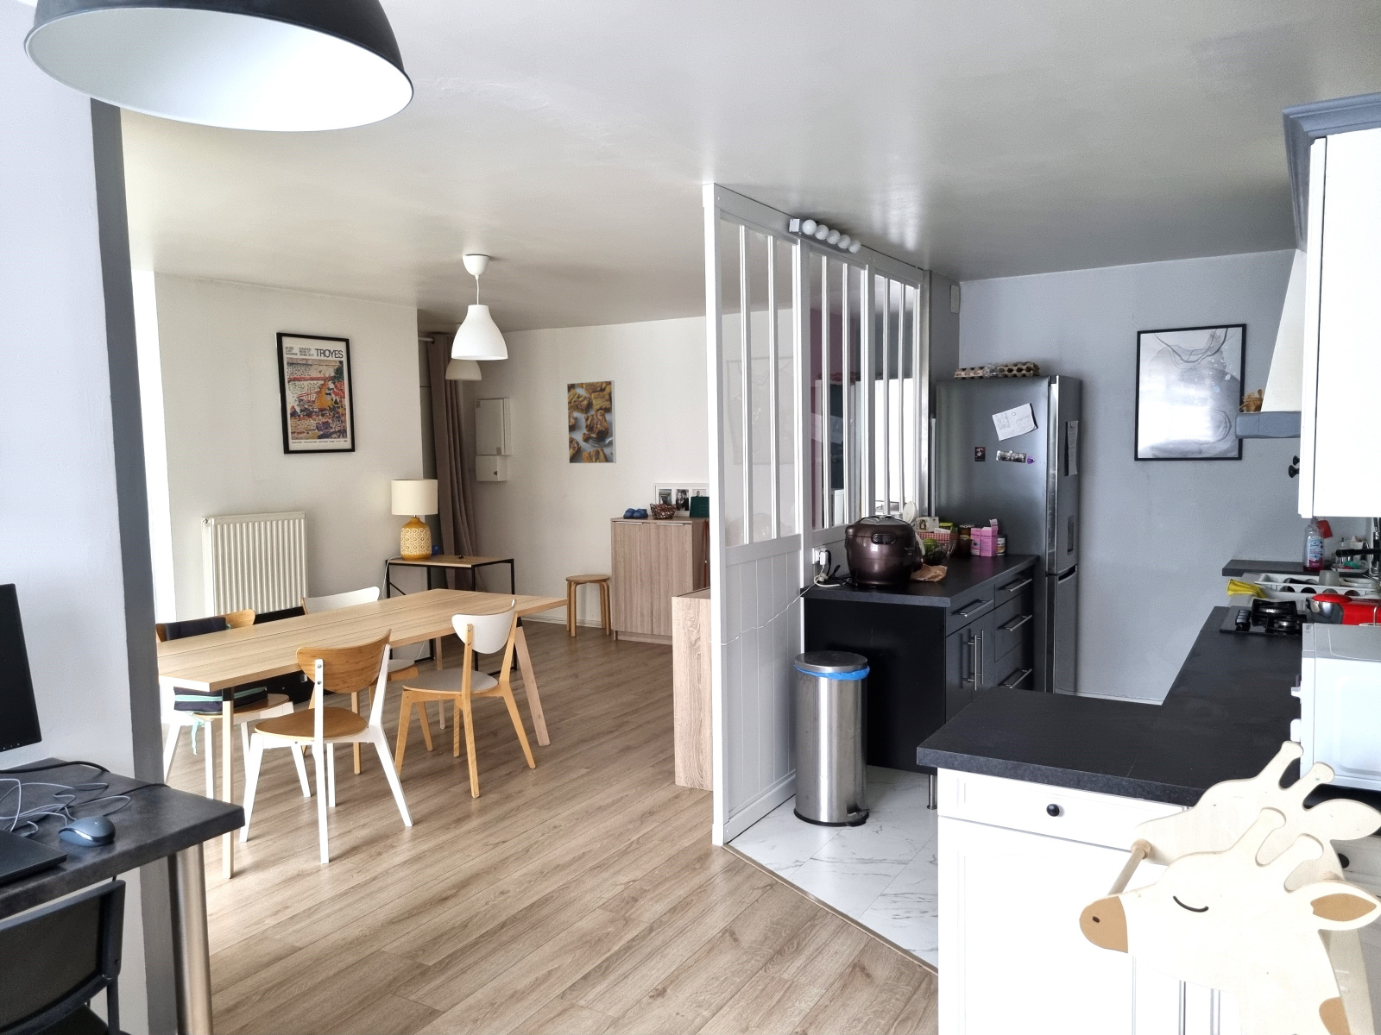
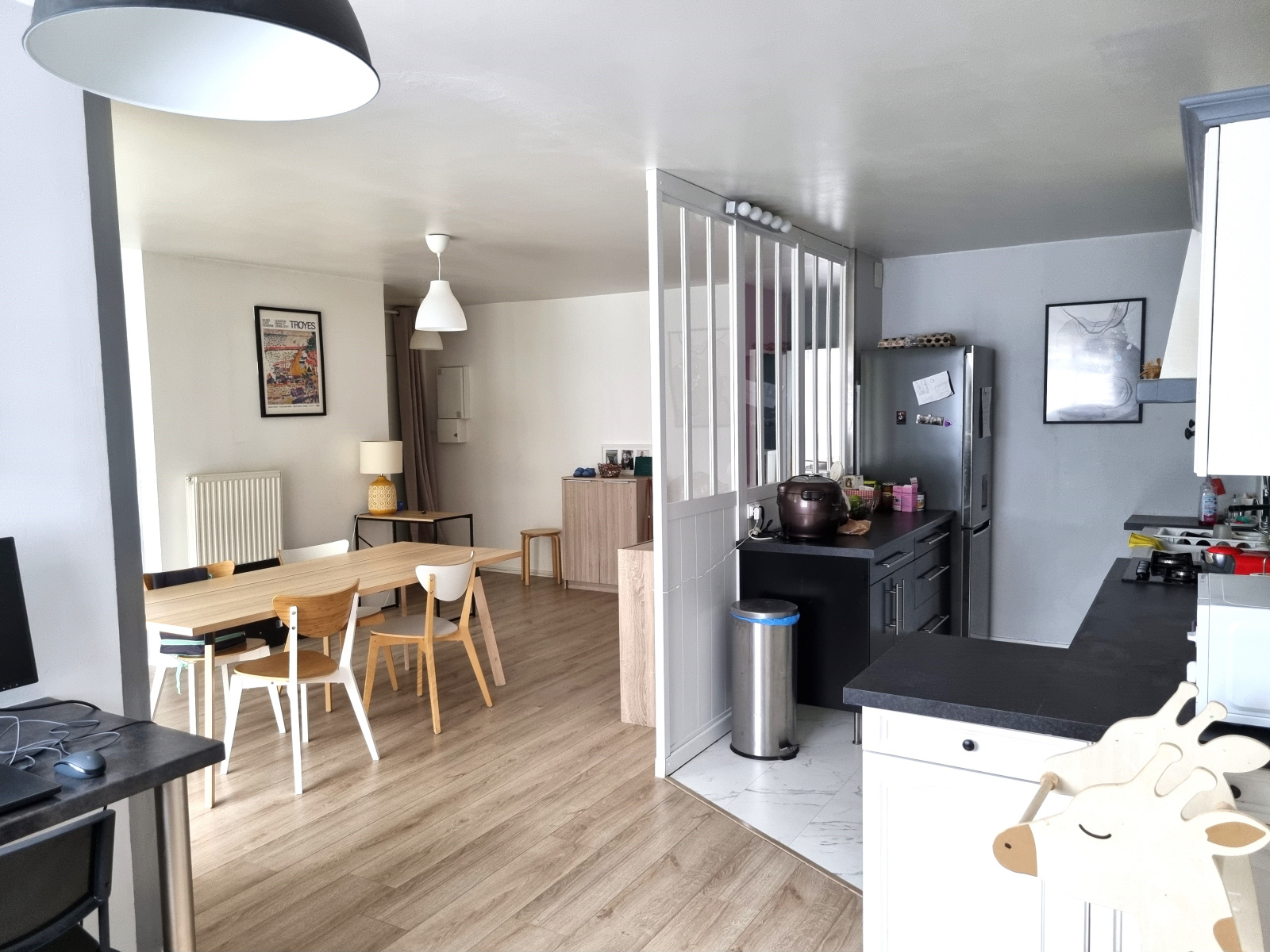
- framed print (592, 423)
